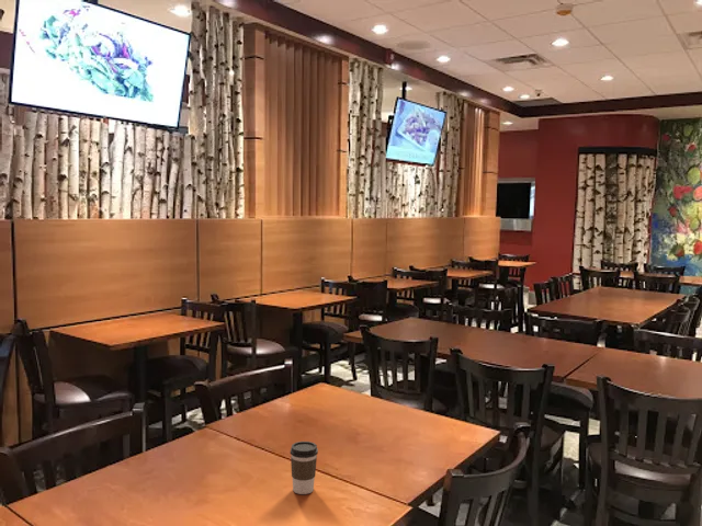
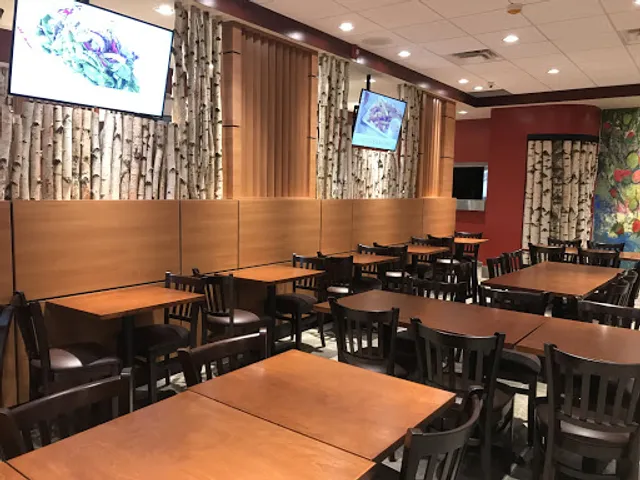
- coffee cup (303, 467)
